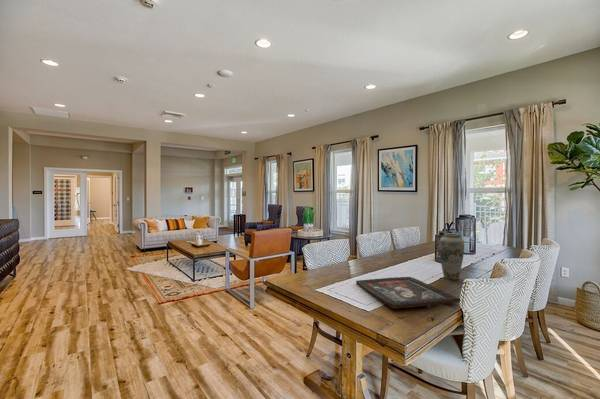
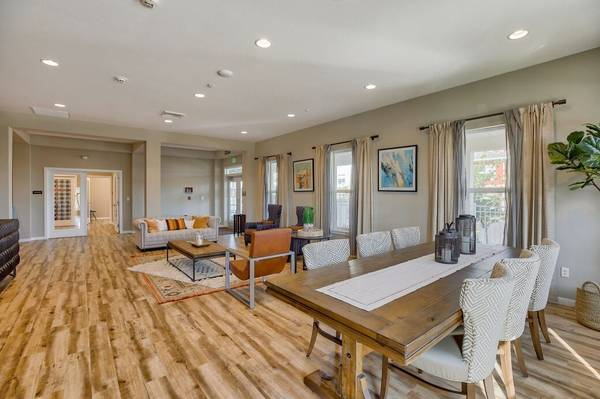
- religious icon (403, 290)
- vase (451, 256)
